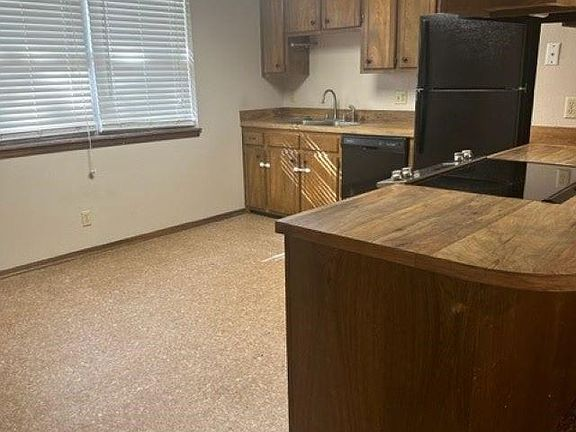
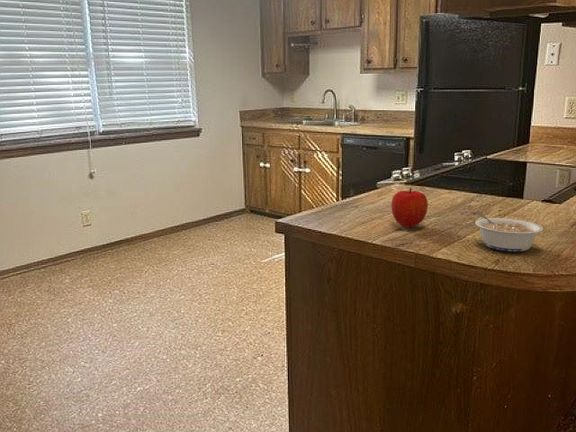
+ legume (504, 233)
+ fruit (409, 207)
